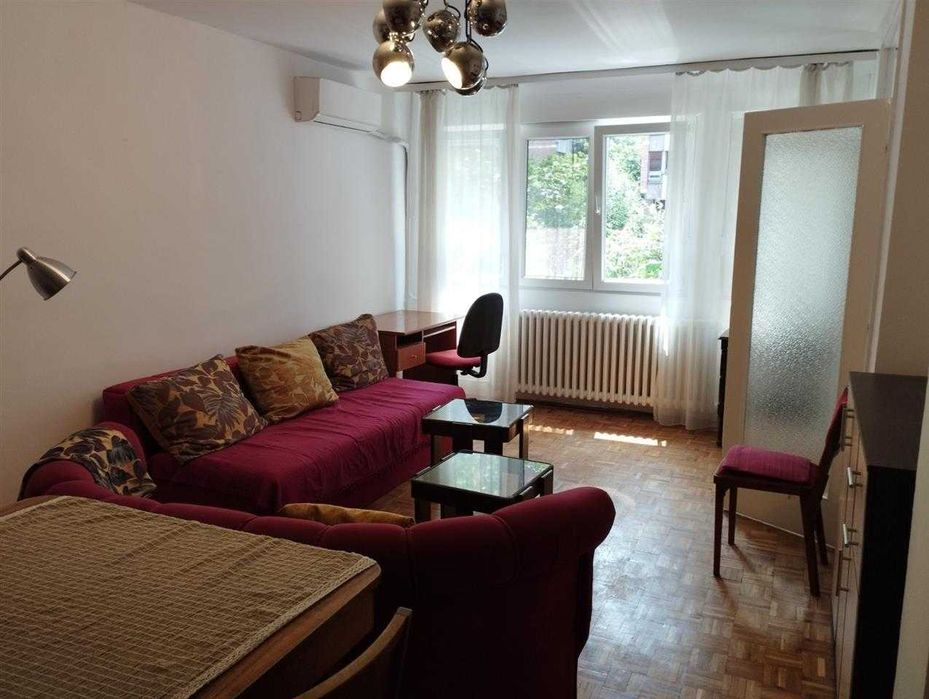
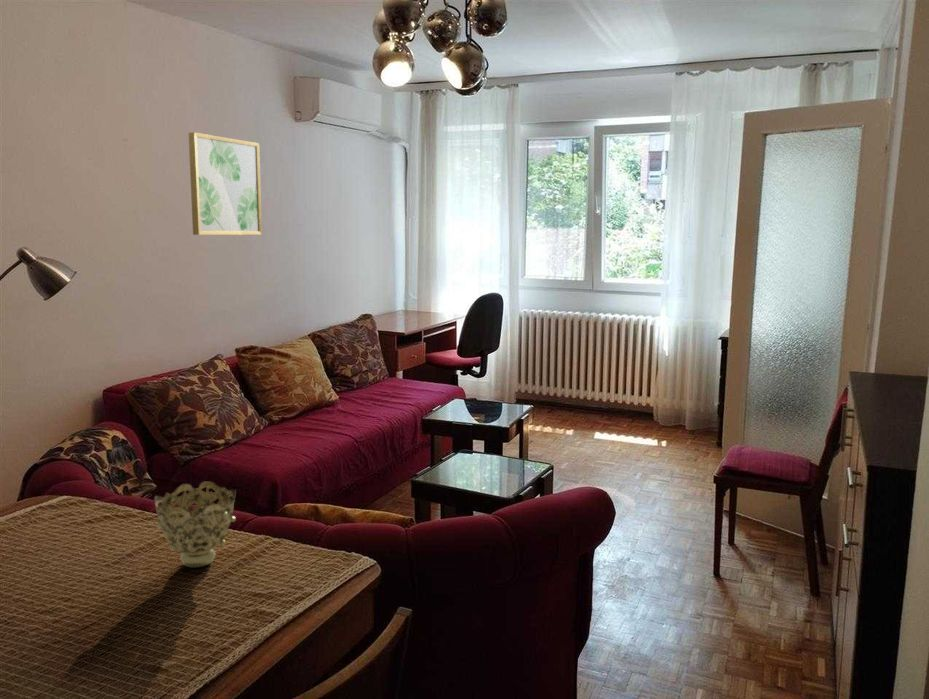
+ wall art (227, 186)
+ decorative bowl (196, 528)
